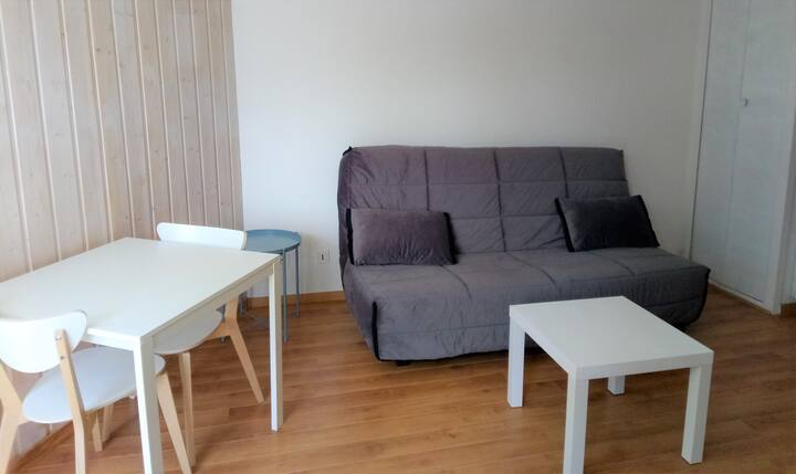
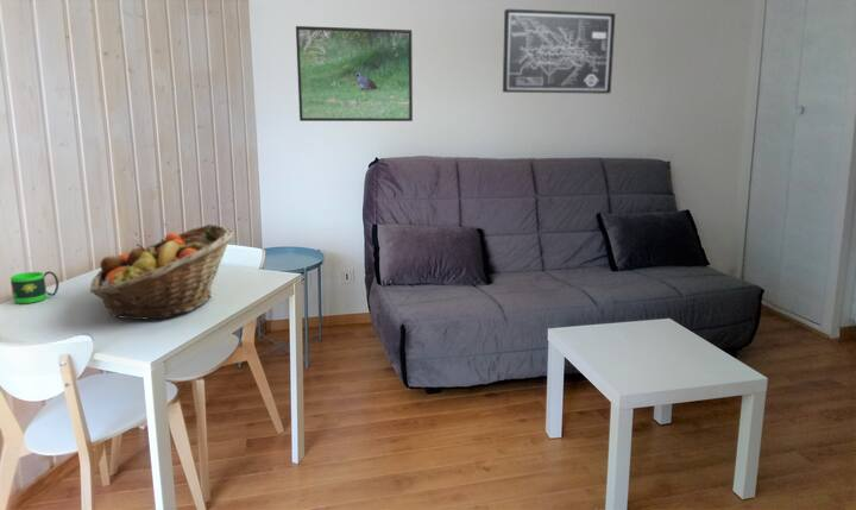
+ mug (36, 285)
+ wall art (559, 52)
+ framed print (355, 75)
+ fruit basket (164, 267)
